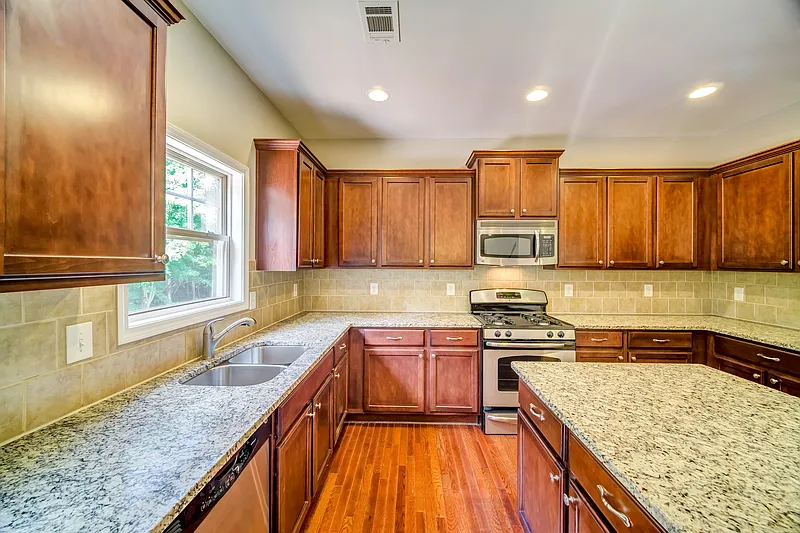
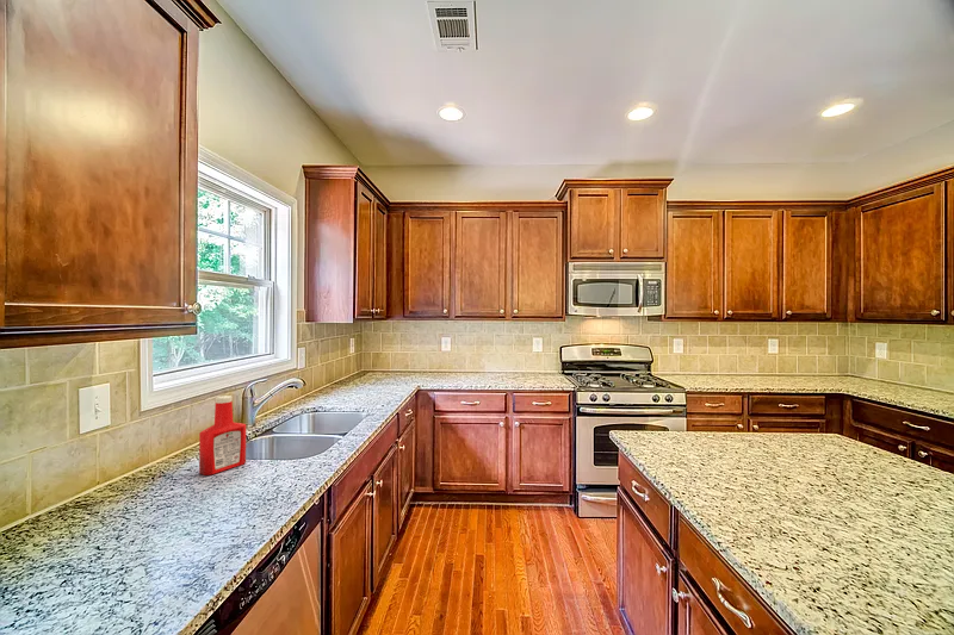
+ soap bottle (223, 431)
